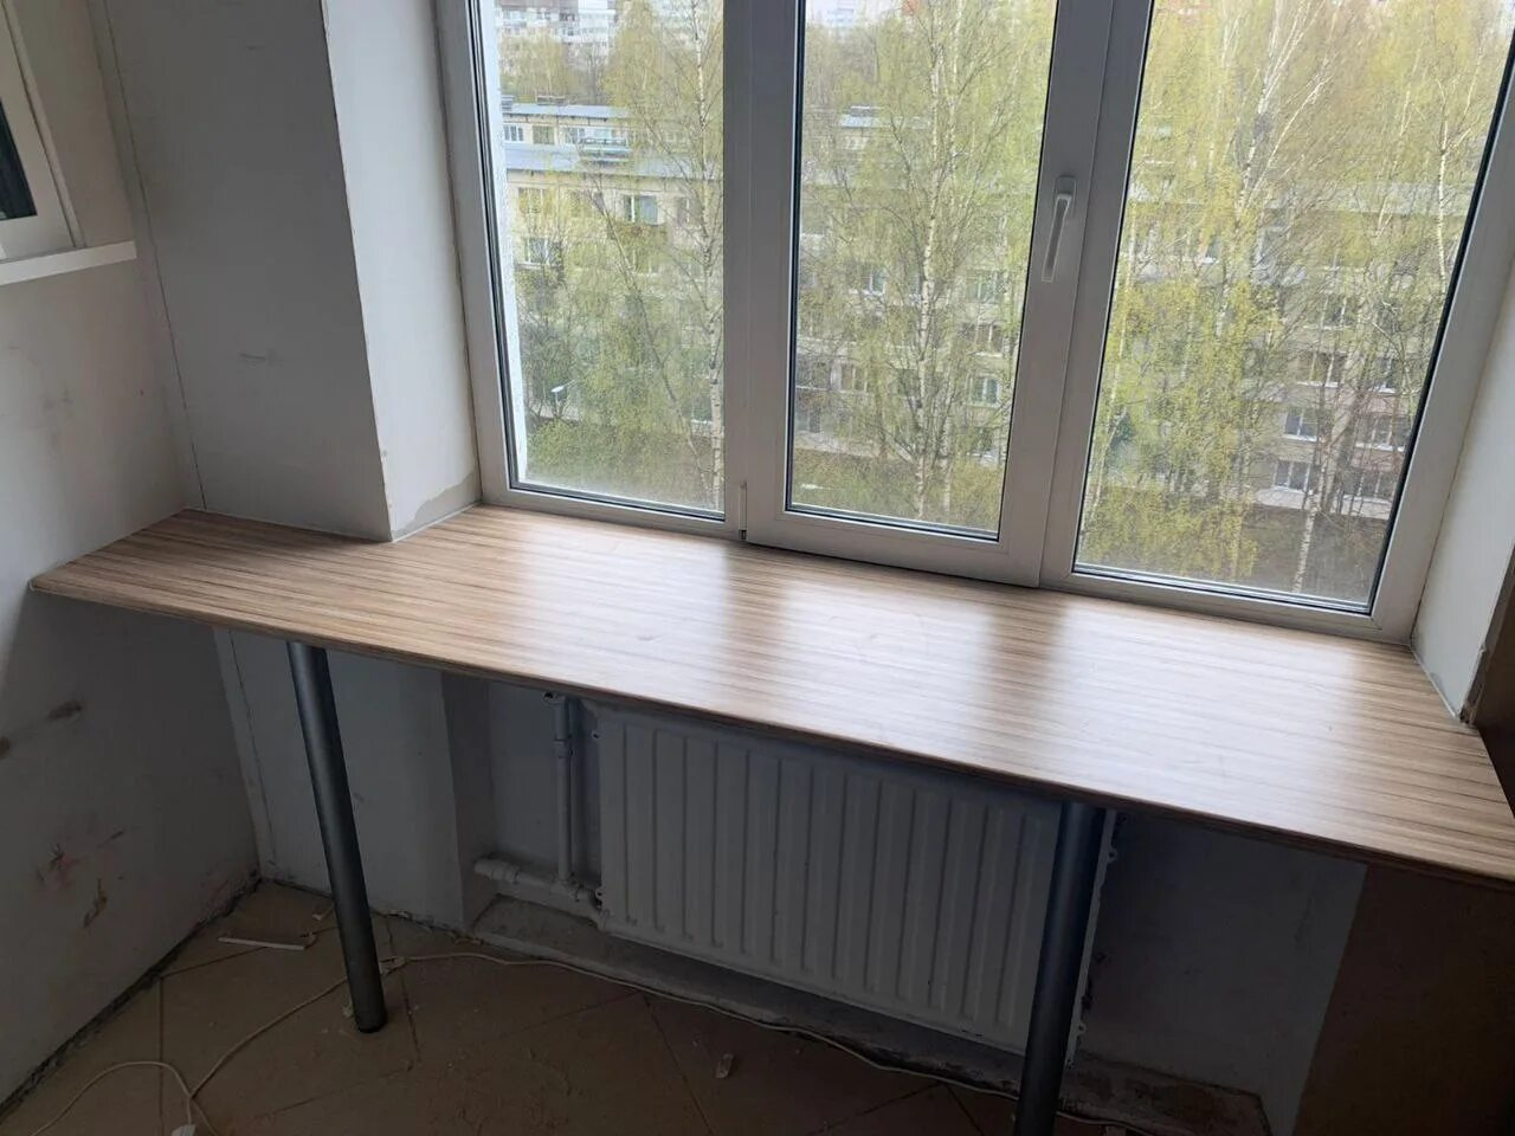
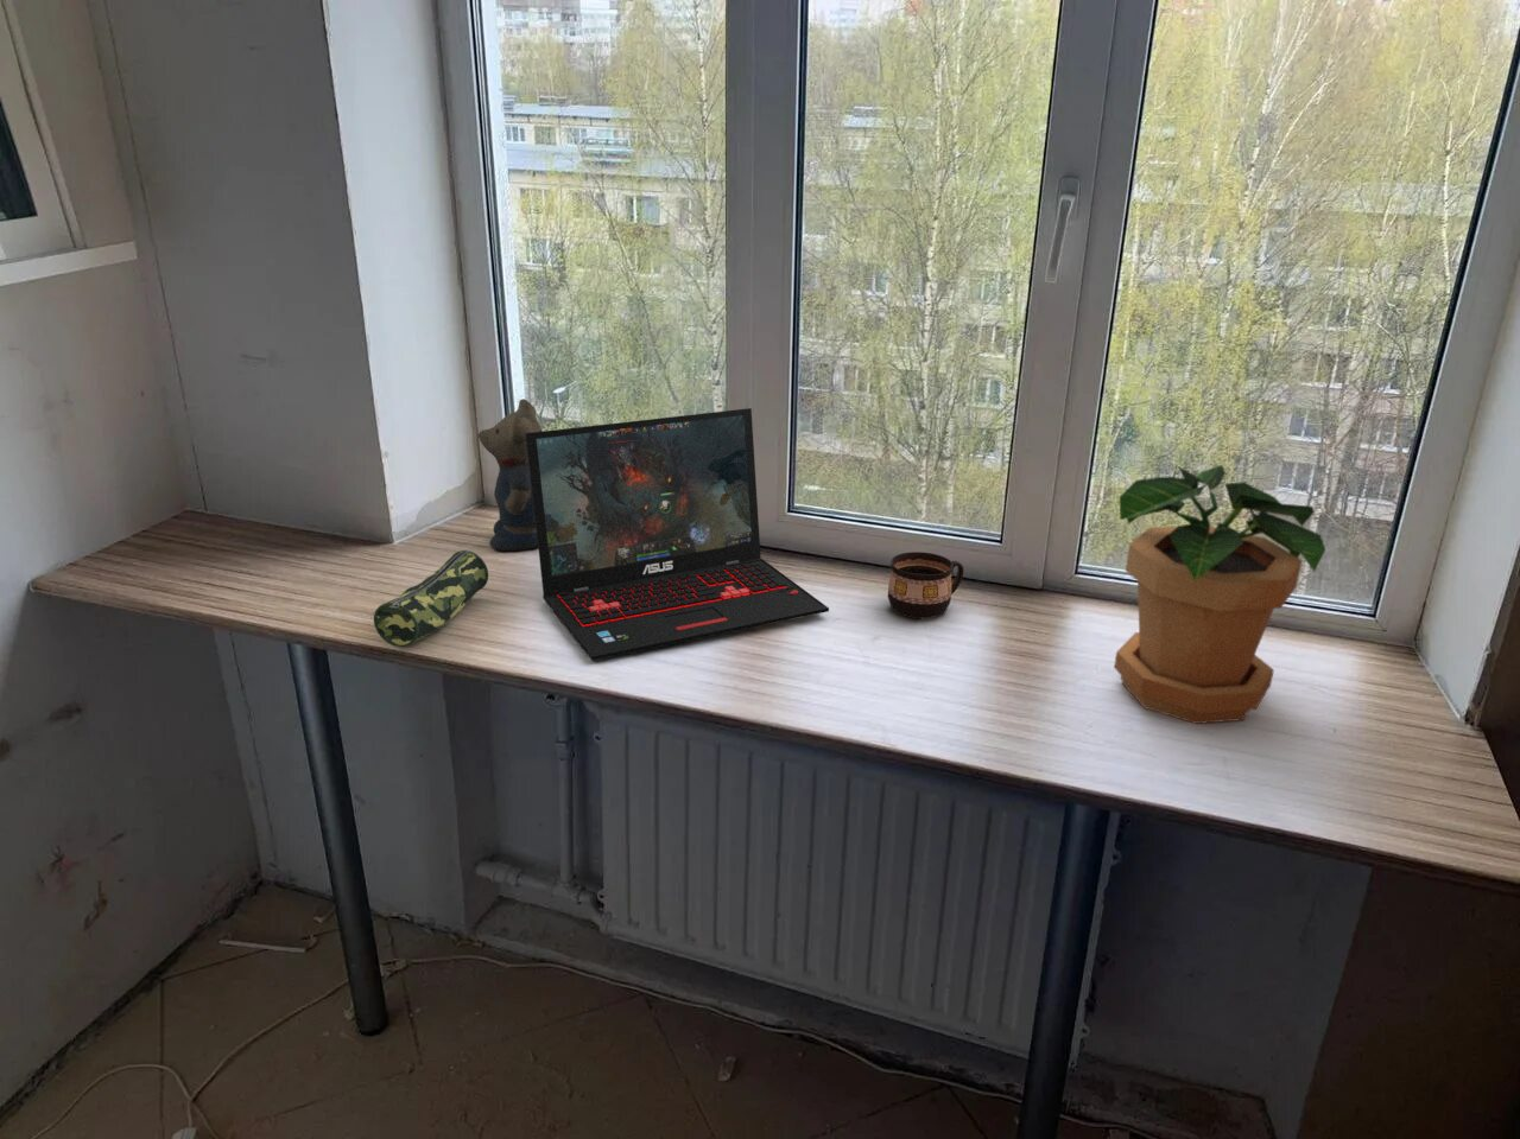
+ teddy bear (521, 474)
+ cup (923, 586)
+ pencil case (432, 599)
+ laptop (679, 525)
+ potted plant (1230, 592)
